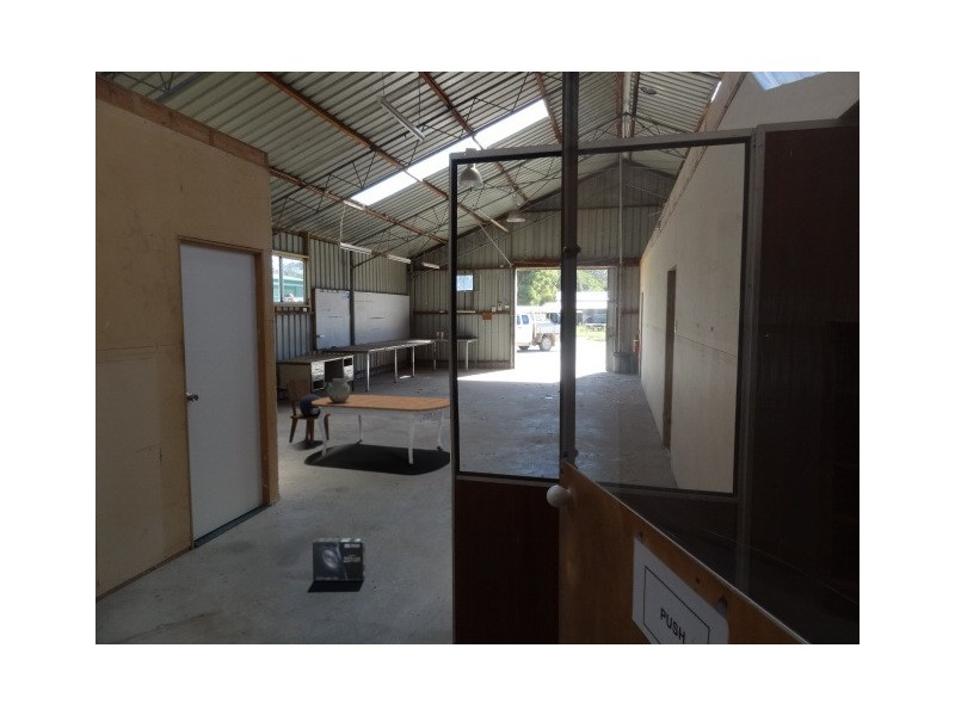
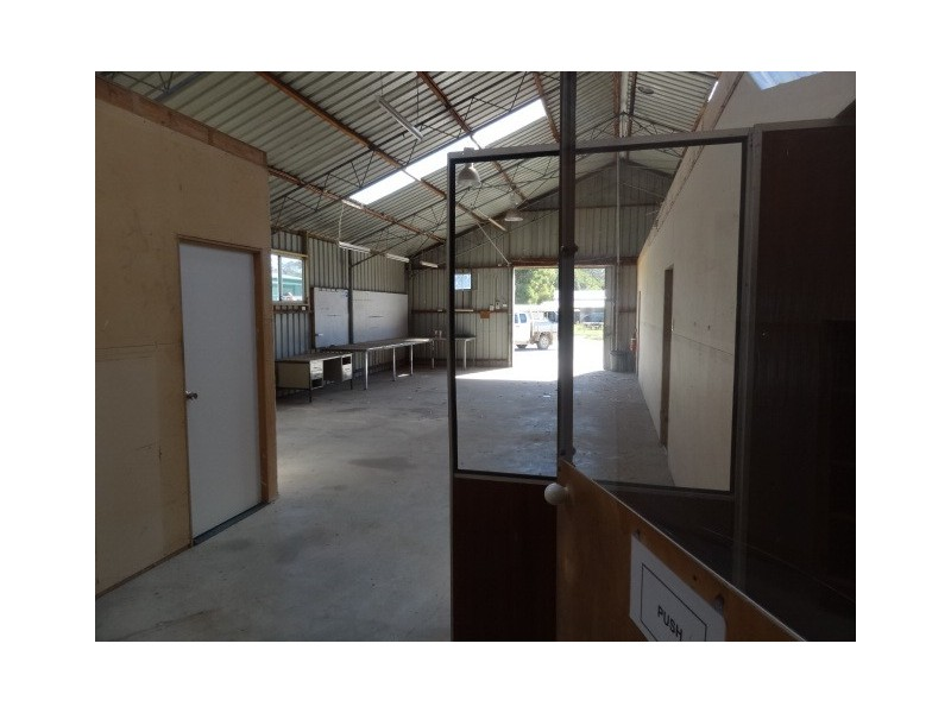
- ceramic pot (337, 389)
- motorcycle helmet (310, 405)
- dining table (383, 415)
- dining chair (309, 416)
- box (339, 558)
